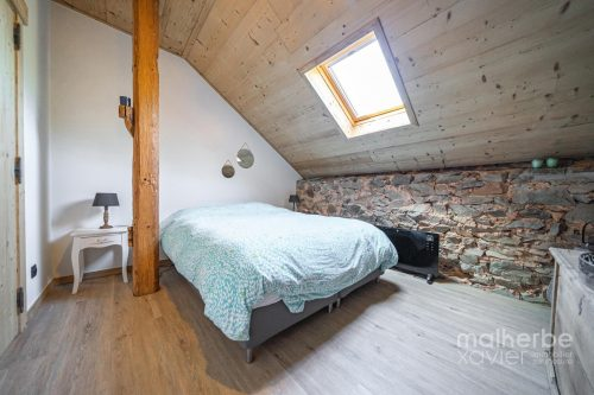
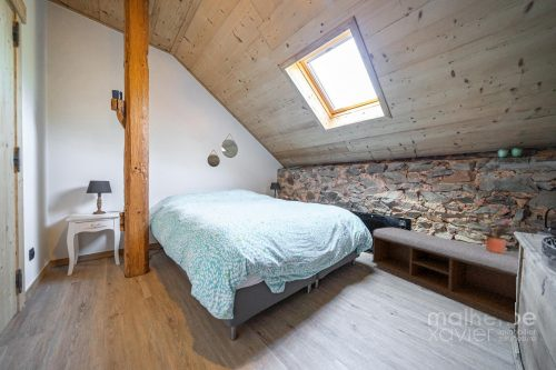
+ bench (437, 262)
+ potted plant (489, 229)
